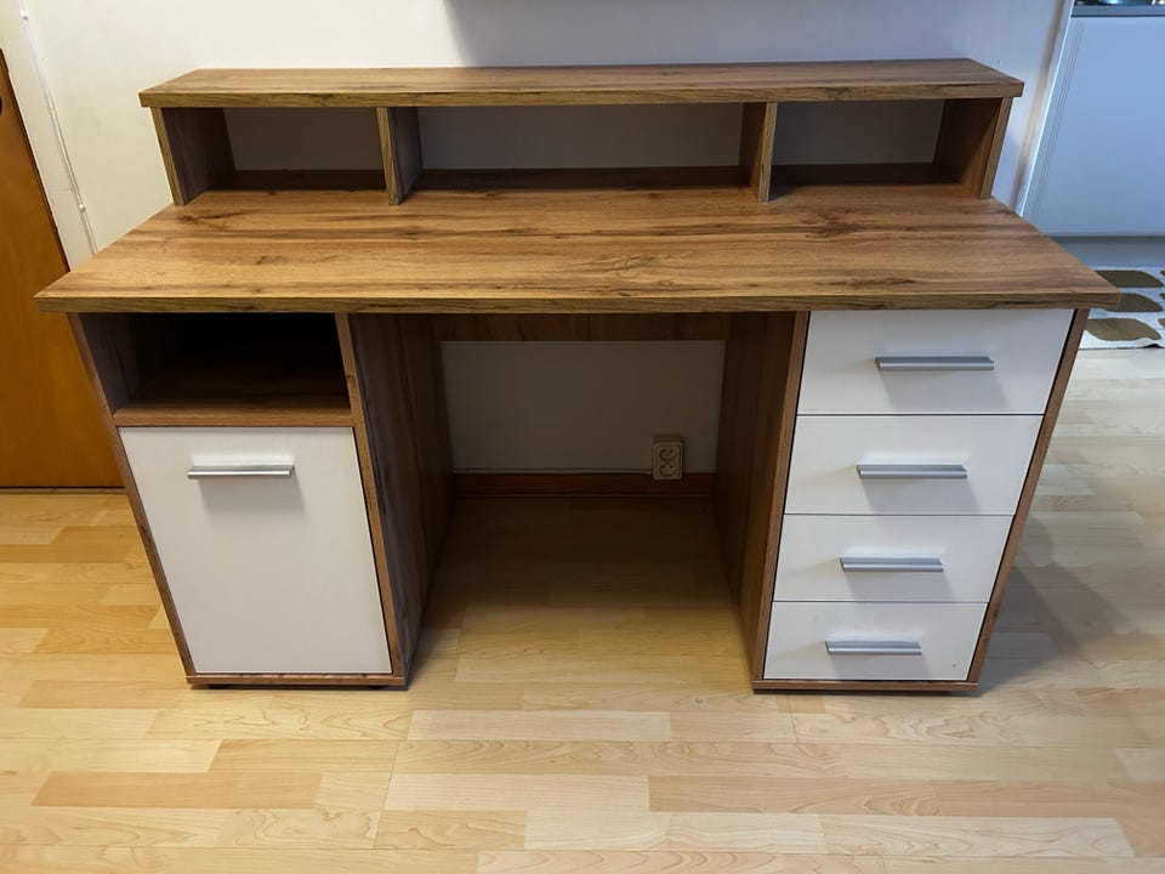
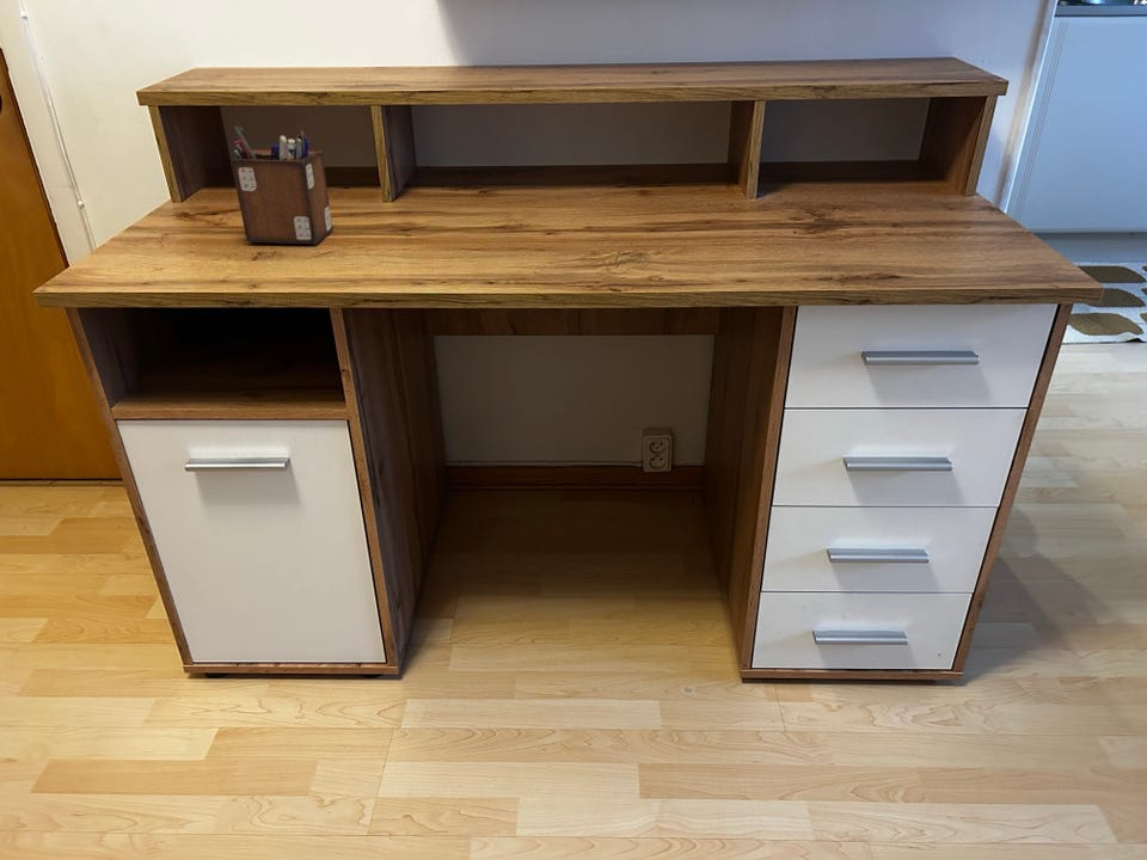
+ desk organizer (281, 180)
